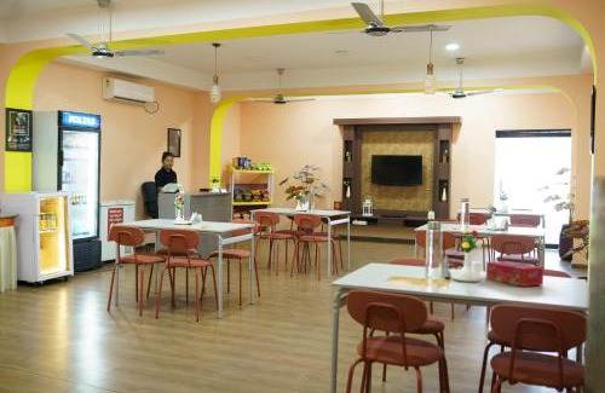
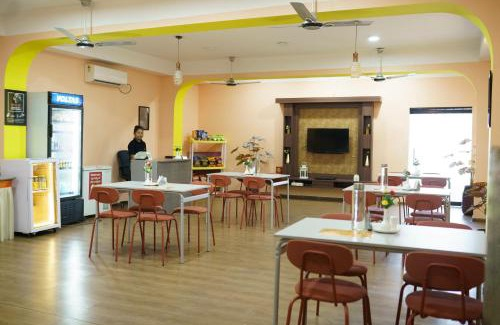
- tissue box (513, 272)
